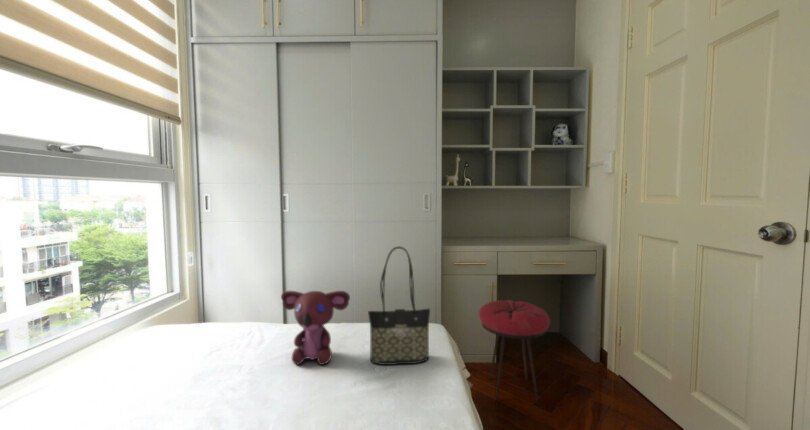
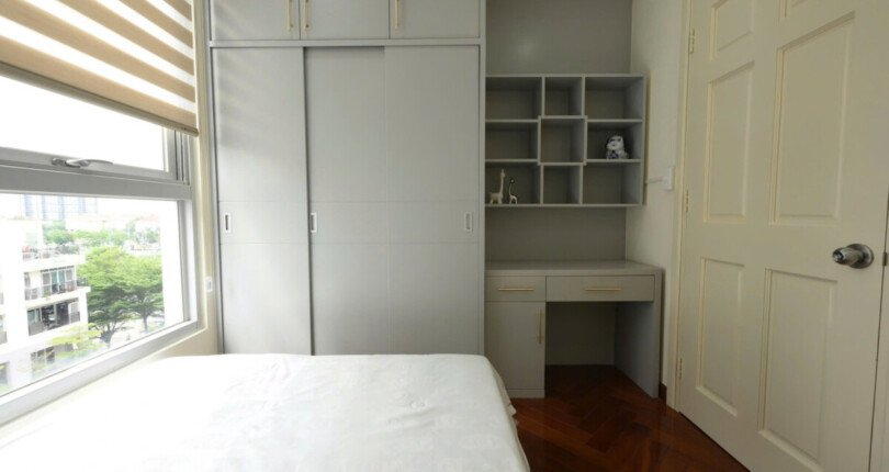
- tote bag (399, 309)
- teddy bear (313, 326)
- stool (504, 344)
